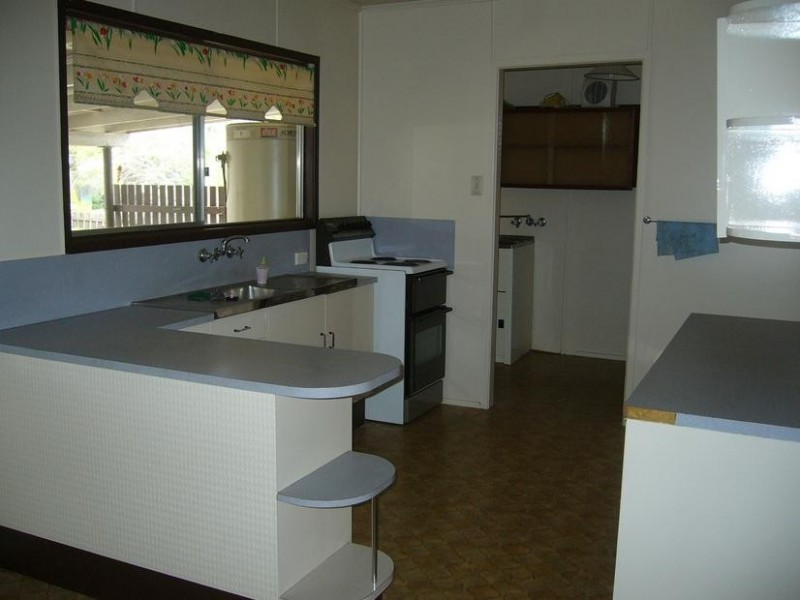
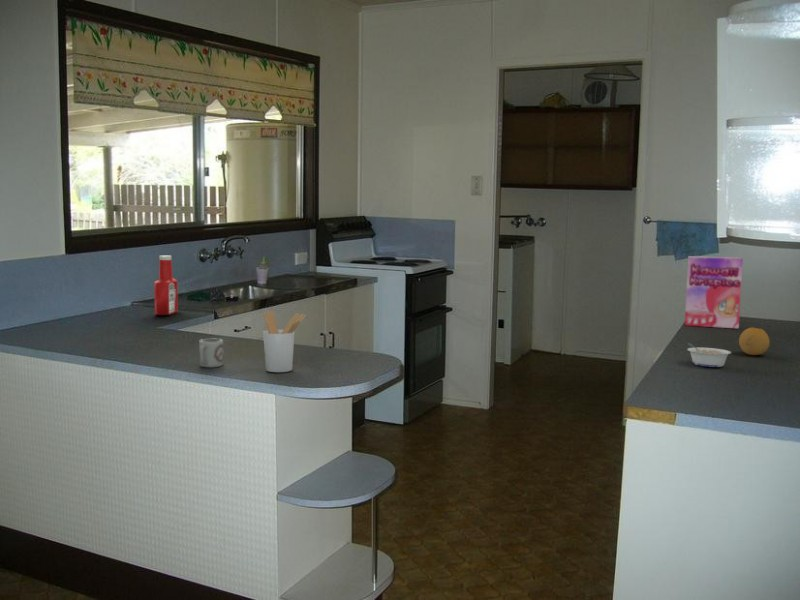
+ soap bottle (165, 284)
+ legume (707, 356)
+ fruit (754, 341)
+ cereal box (713, 291)
+ cup (209, 353)
+ utensil holder (285, 340)
